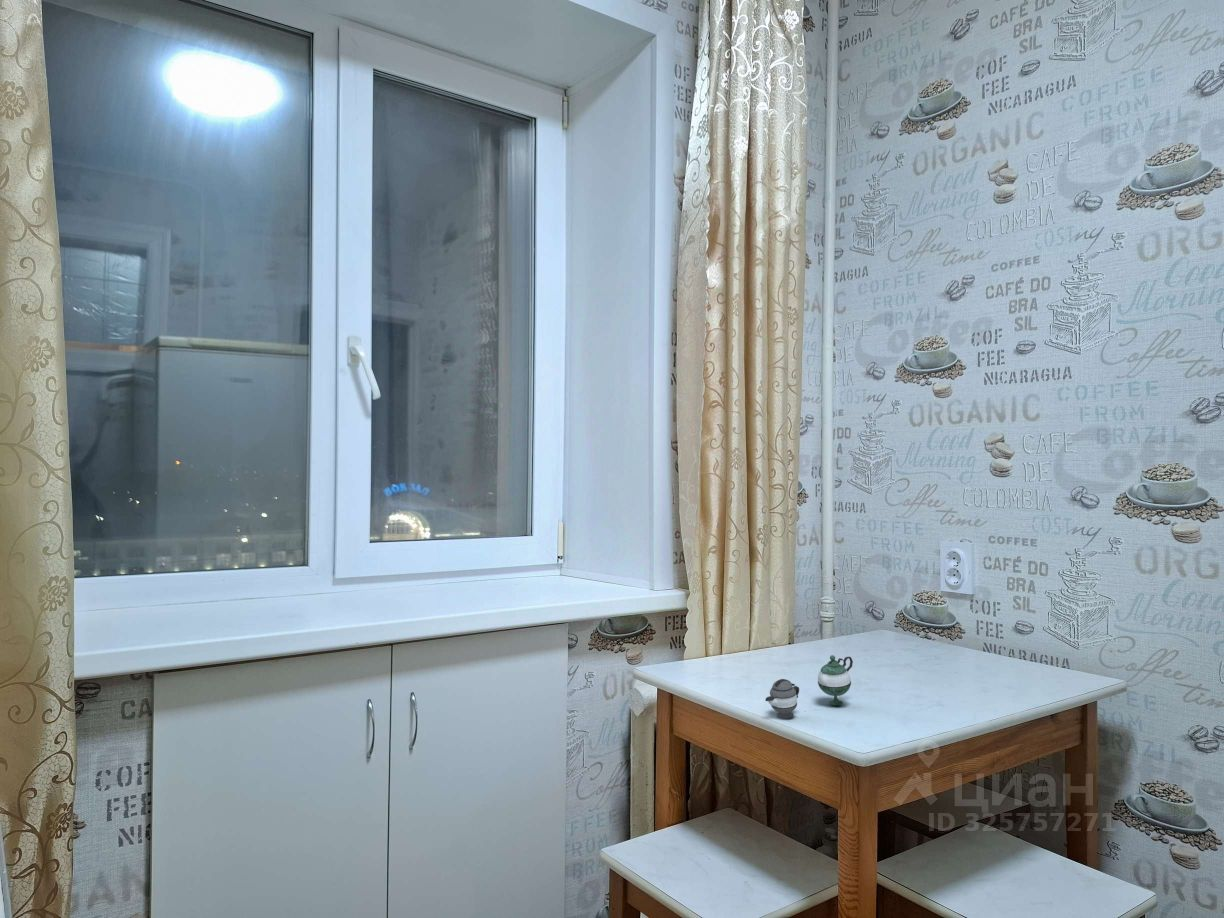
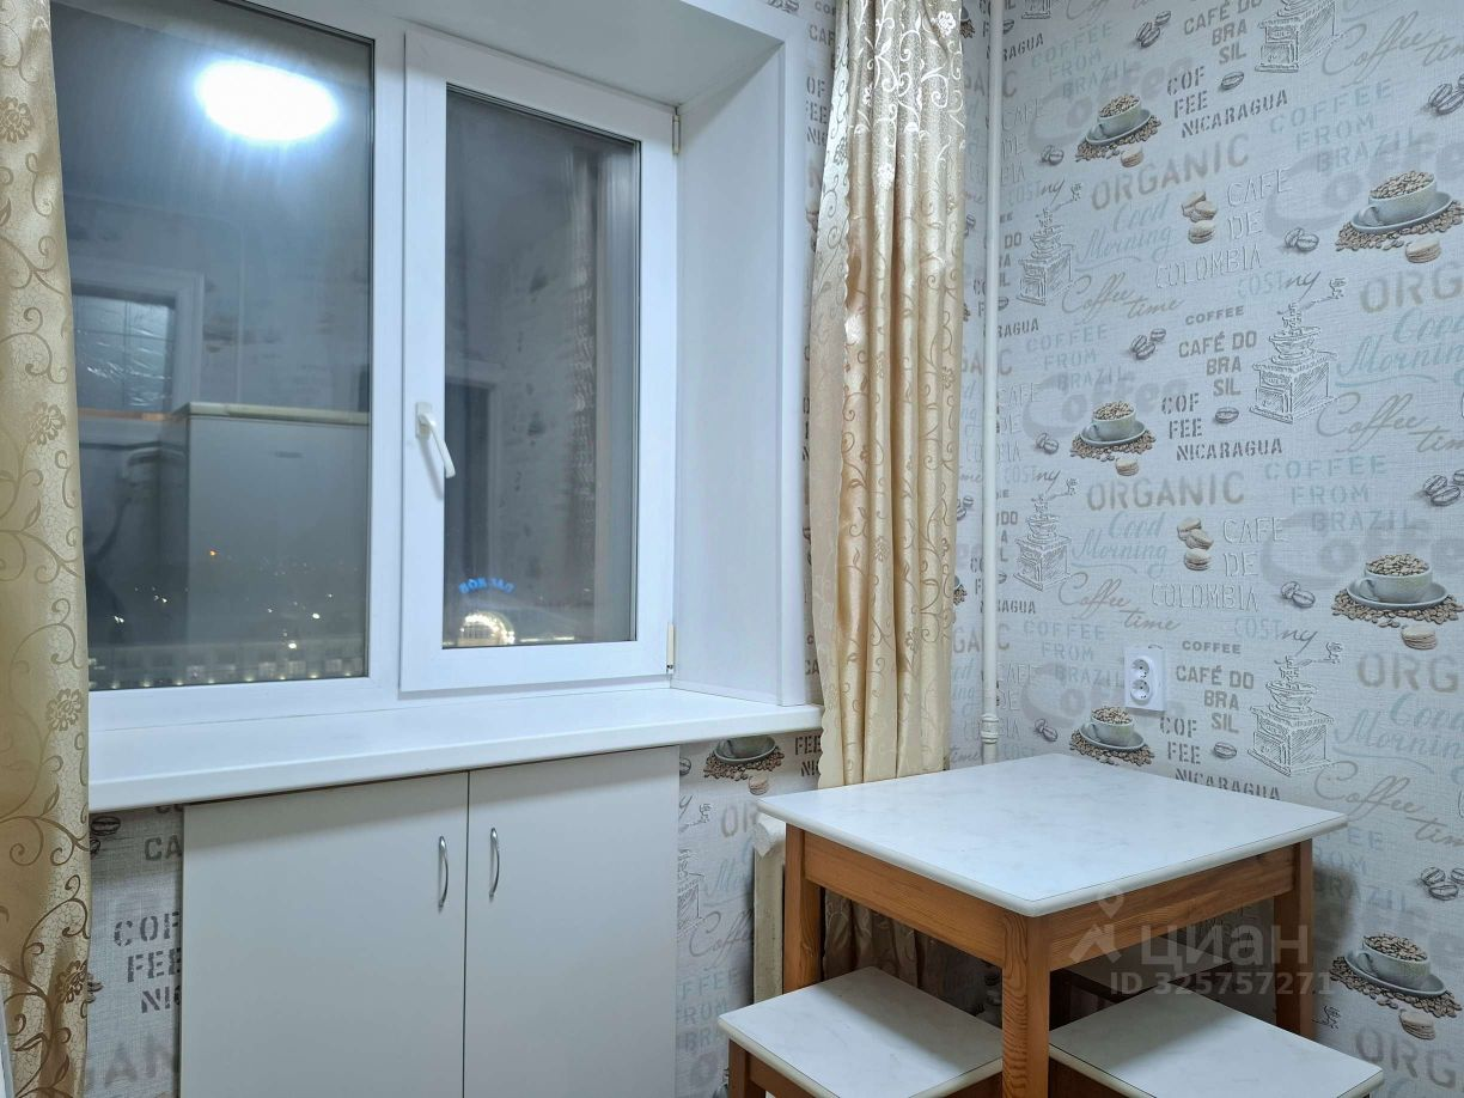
- teapot (818, 684)
